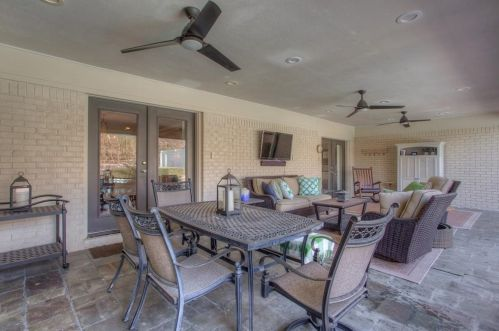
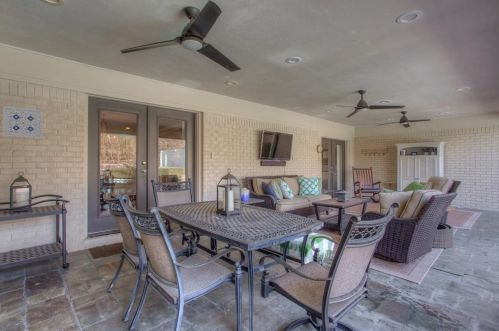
+ wall art (23, 122)
